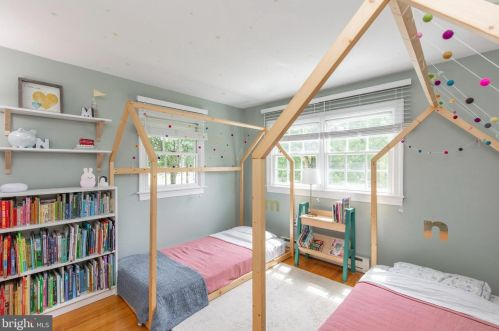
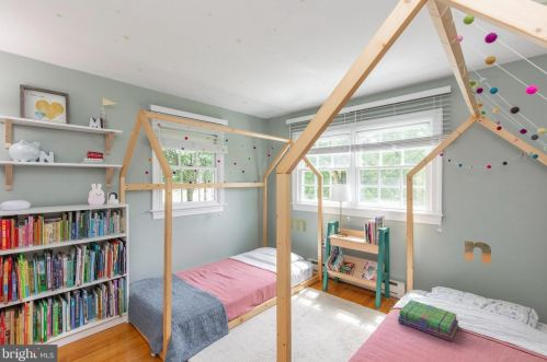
+ stack of books (428, 317)
